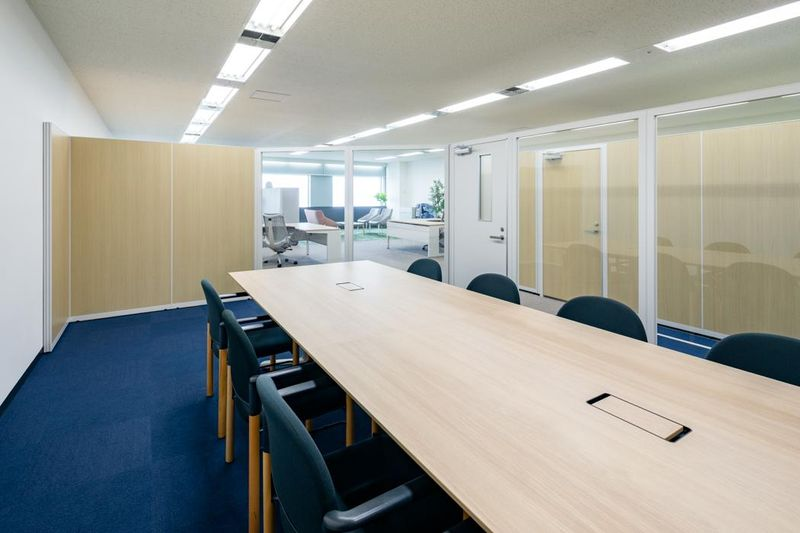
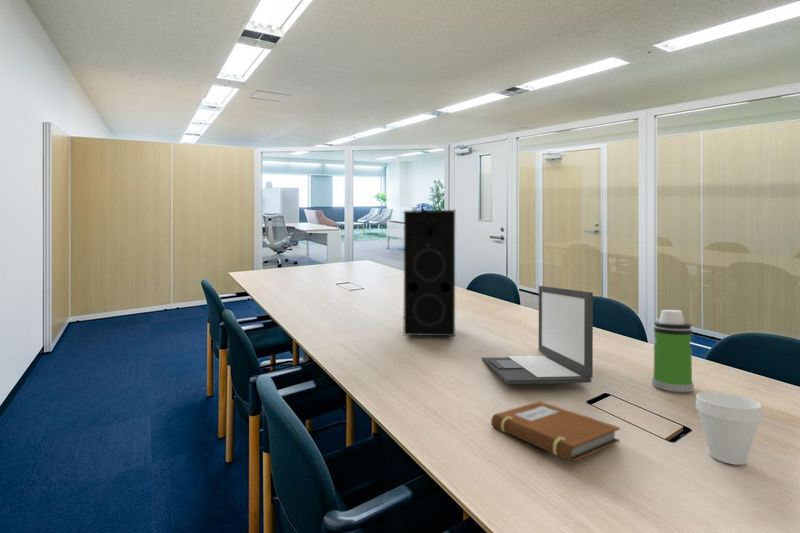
+ cup (727, 428)
+ notebook (550, 427)
+ water bottle (671, 348)
+ speaker (430, 272)
+ laptop (539, 328)
